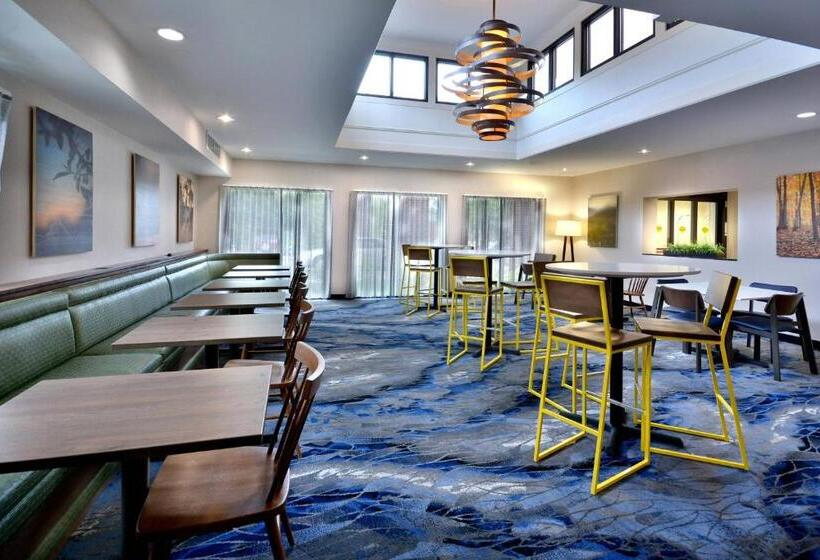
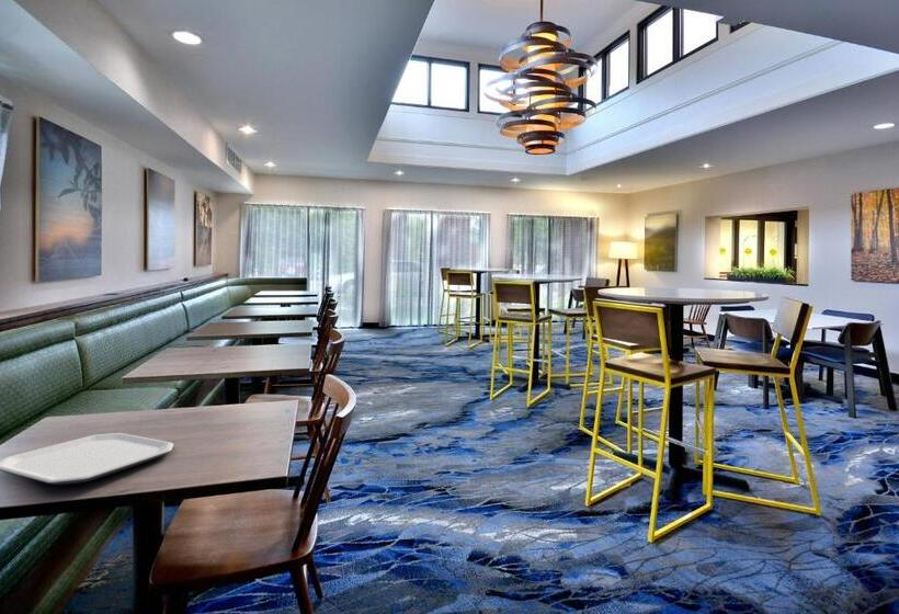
+ plate (90, 457)
